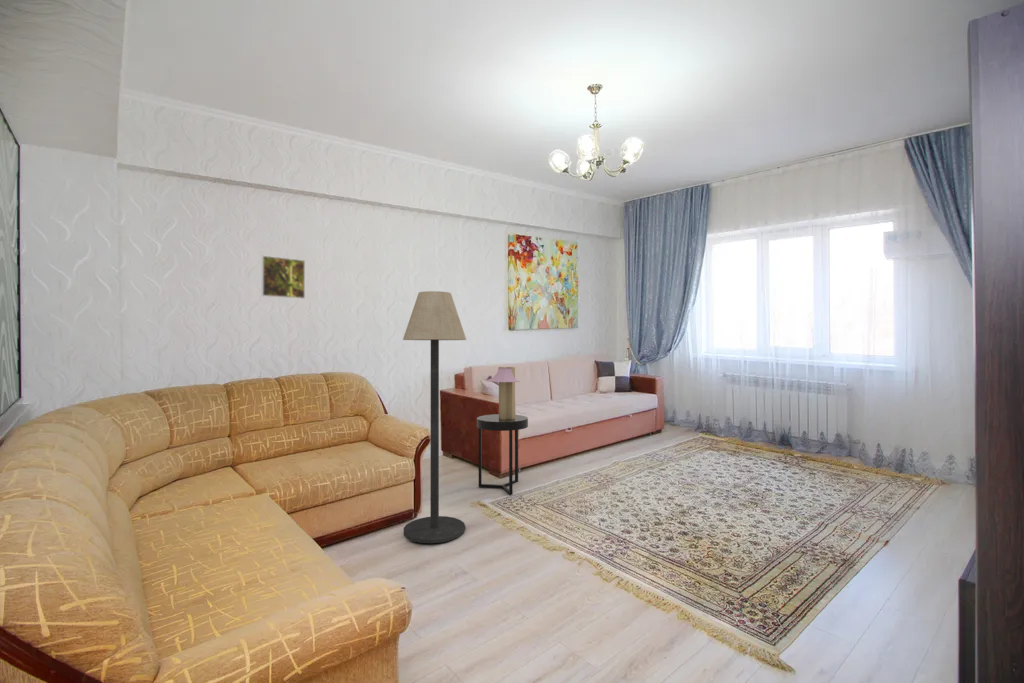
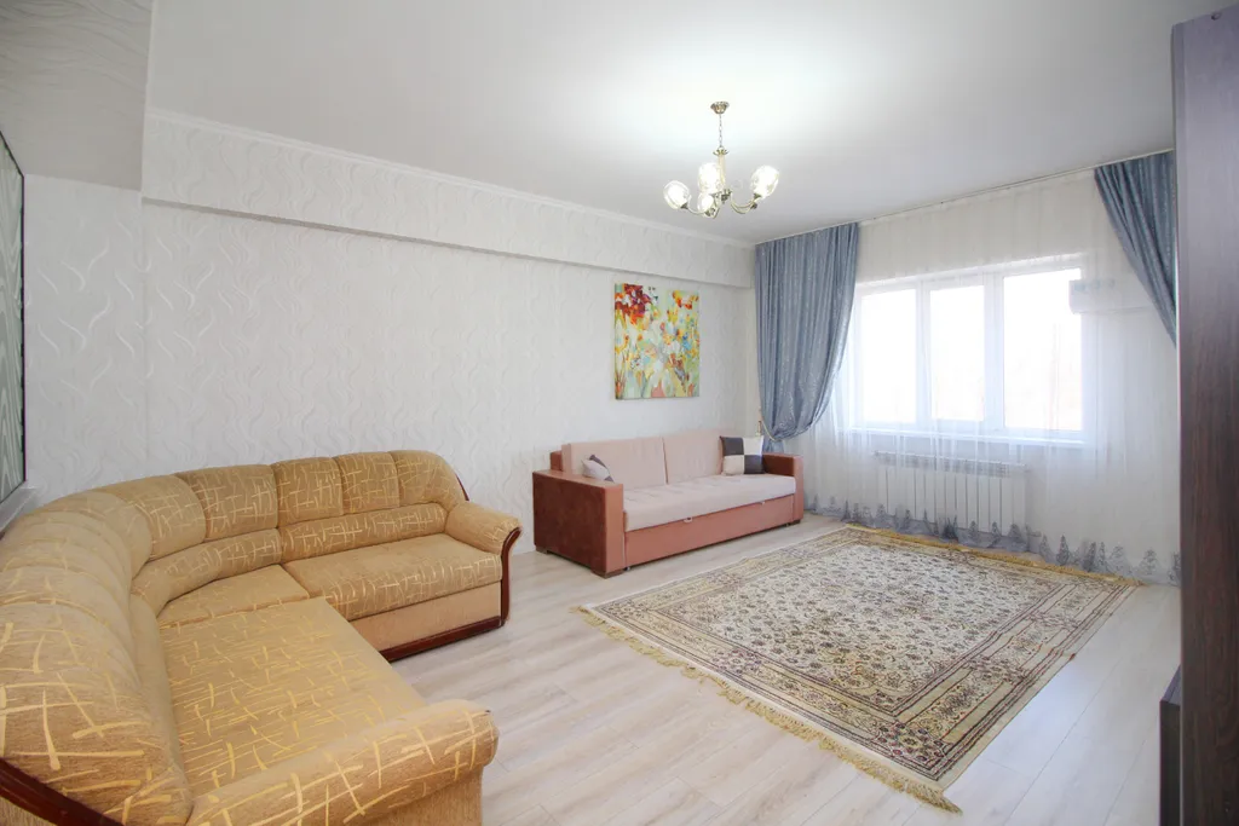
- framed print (283, 277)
- floor lamp (434, 411)
- table lamp (503, 392)
- side table (509, 452)
